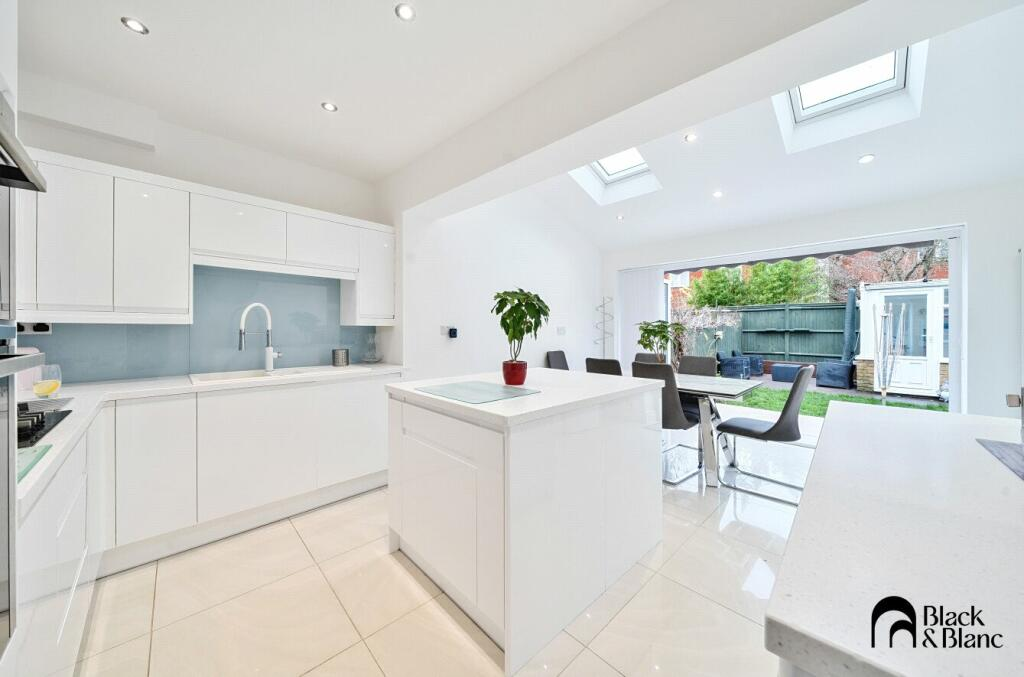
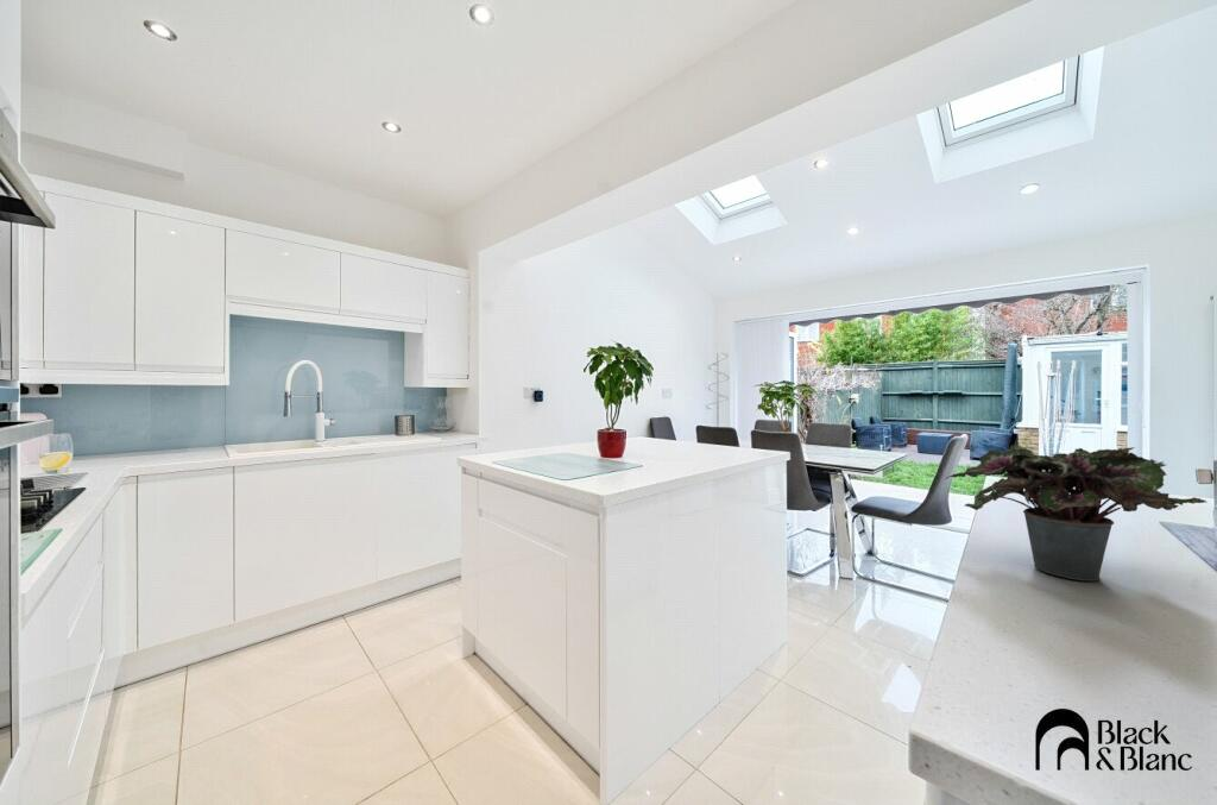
+ potted plant (1061, 508)
